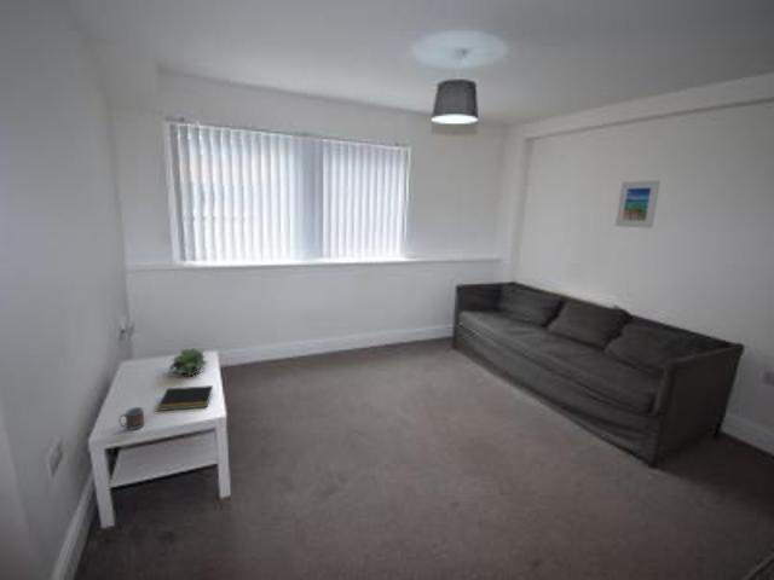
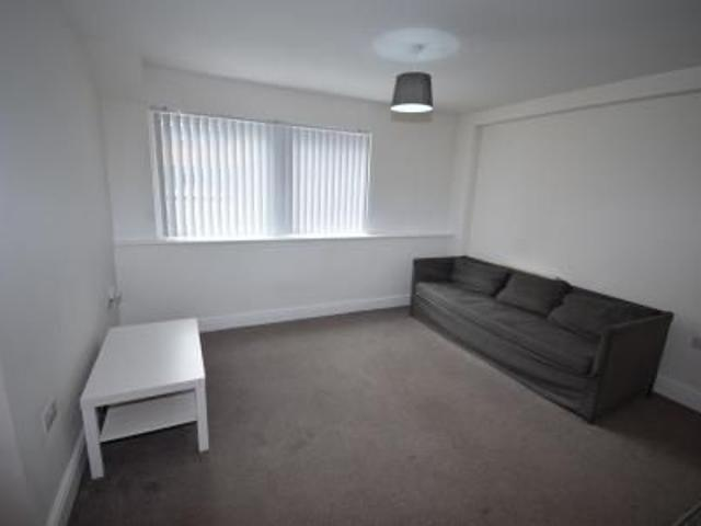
- succulent plant (187, 359)
- notepad (186, 398)
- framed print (636, 204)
- cup (131, 418)
